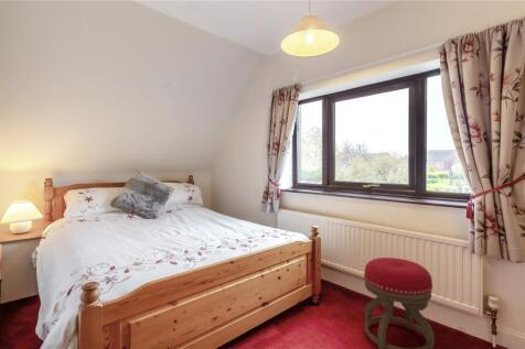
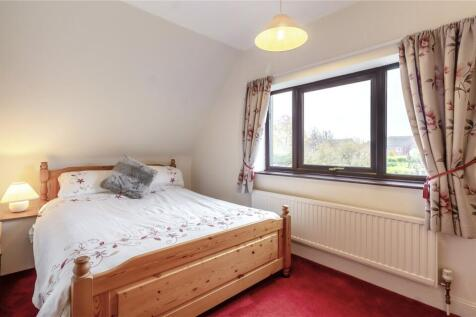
- stool (396, 301)
